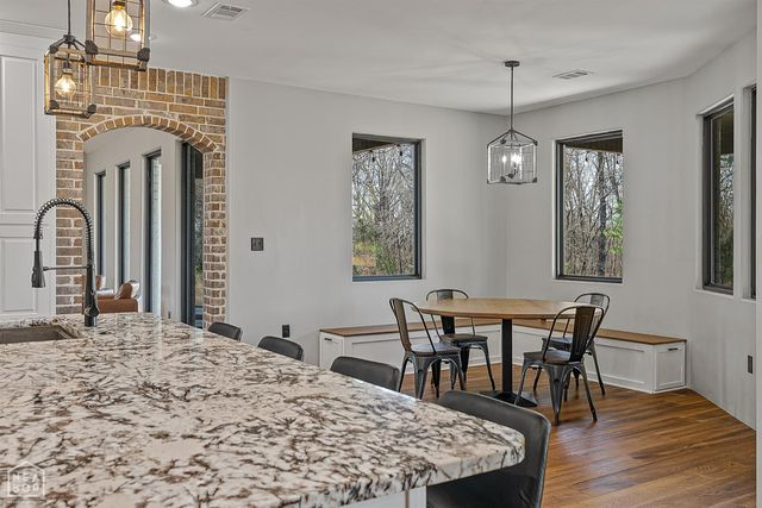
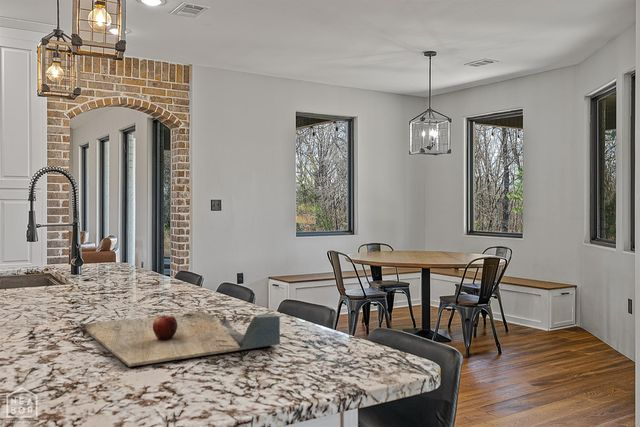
+ cutting board (172, 322)
